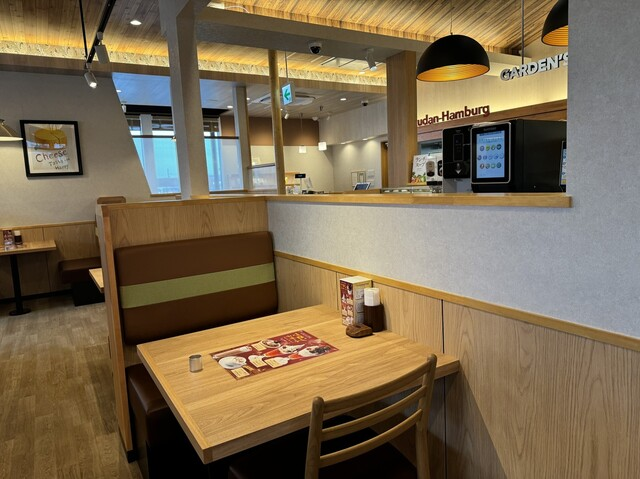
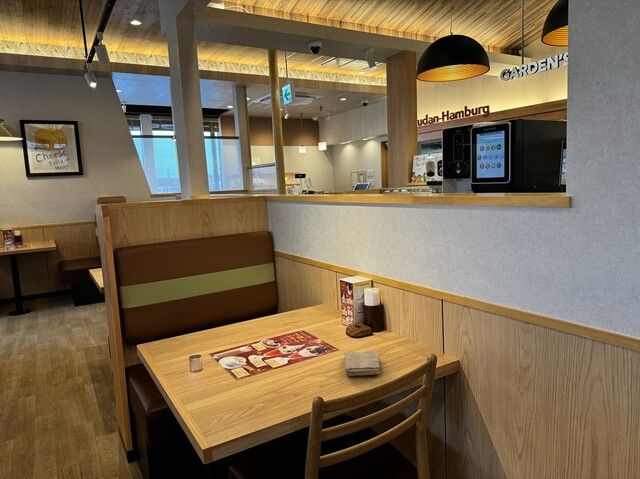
+ washcloth (361, 361)
